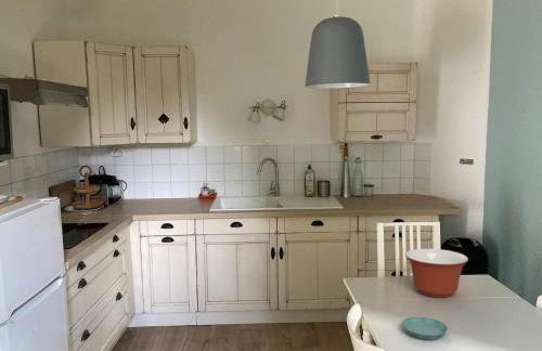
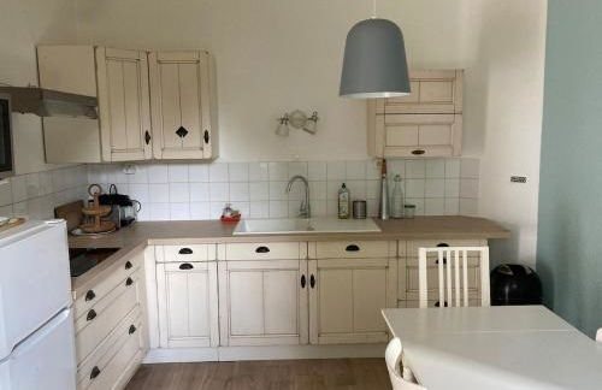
- saucer (424, 328)
- mixing bowl (435, 274)
